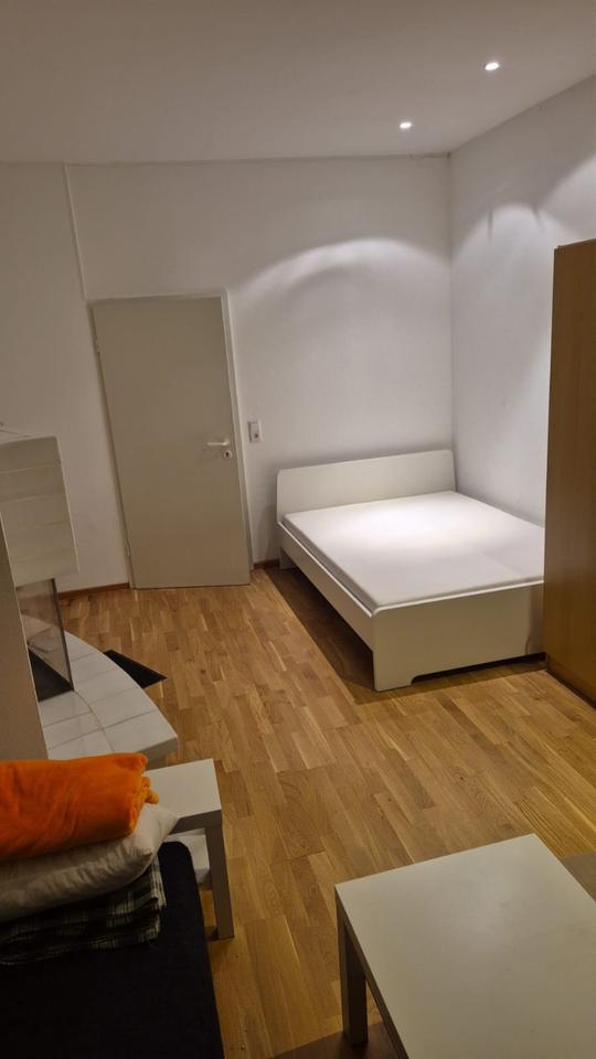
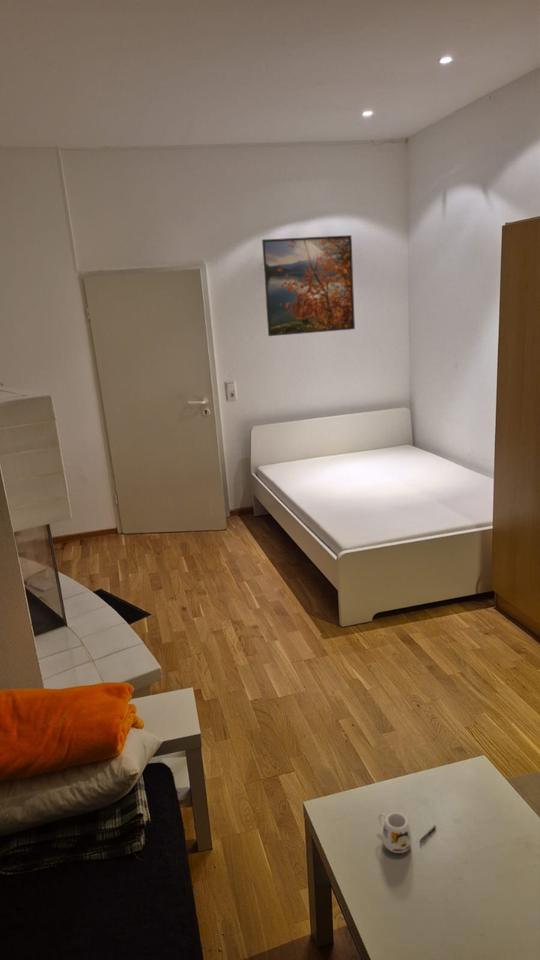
+ mug (403, 822)
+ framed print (309, 285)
